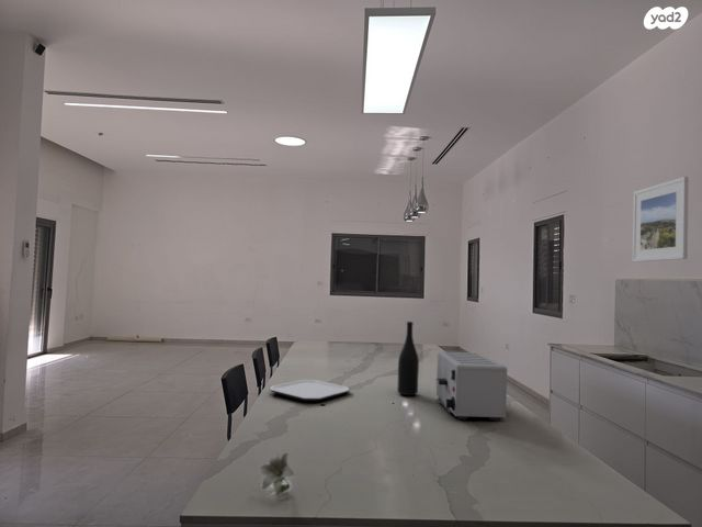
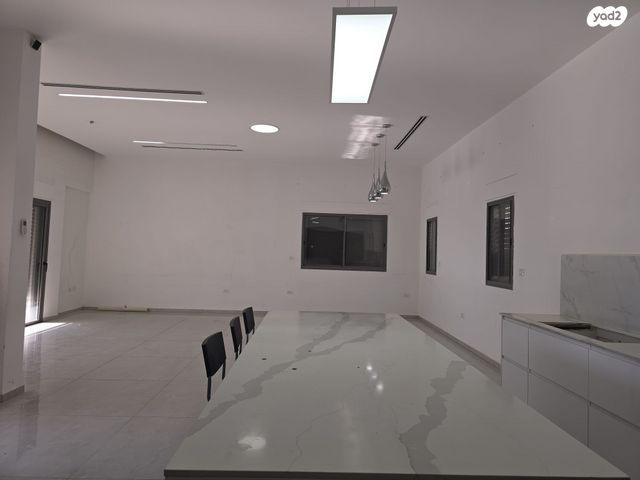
- wine bottle (408, 358)
- plate (309, 390)
- flower (276, 474)
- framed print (657, 222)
- toaster (465, 383)
